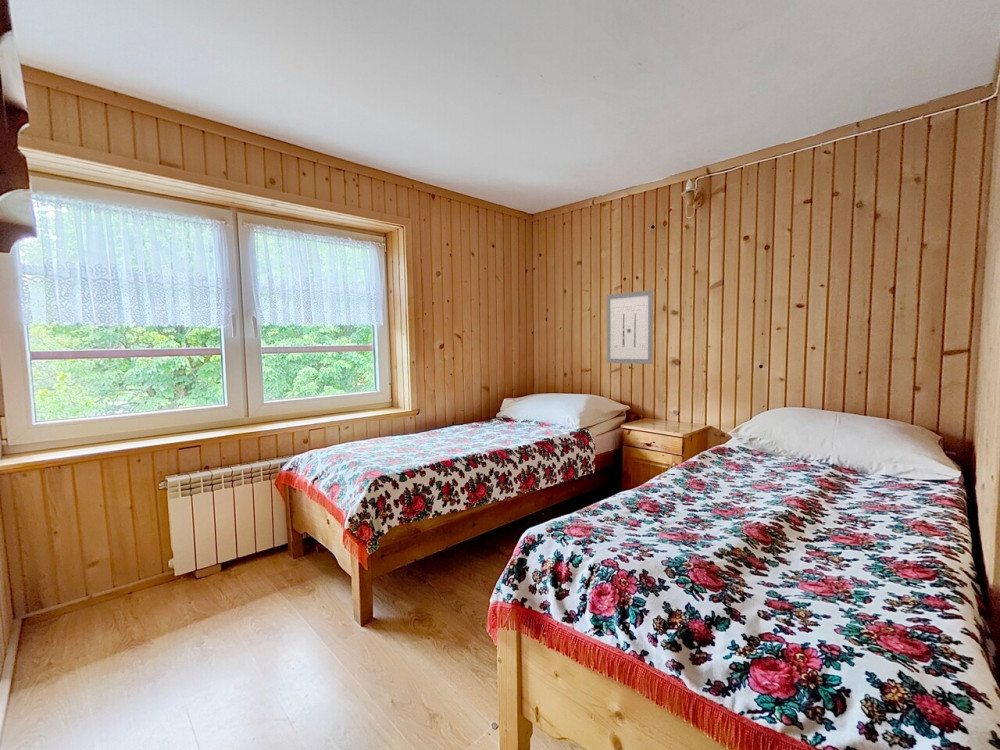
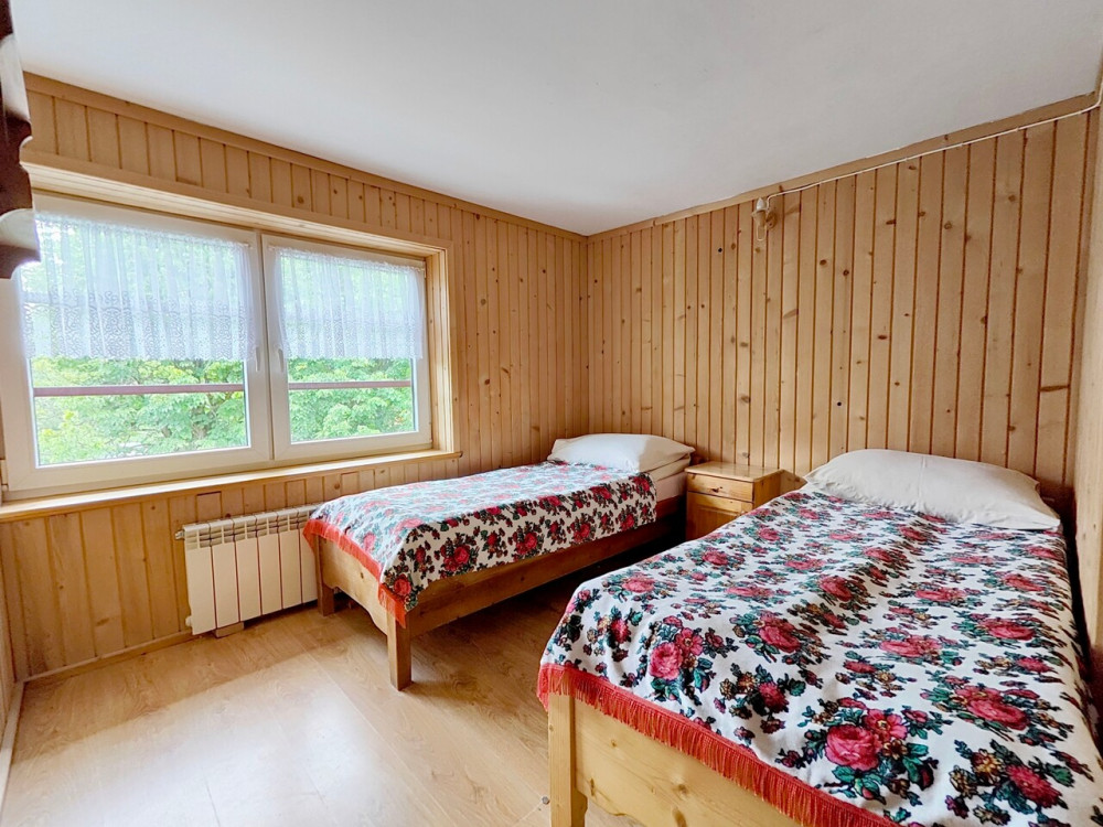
- wall art (628, 328)
